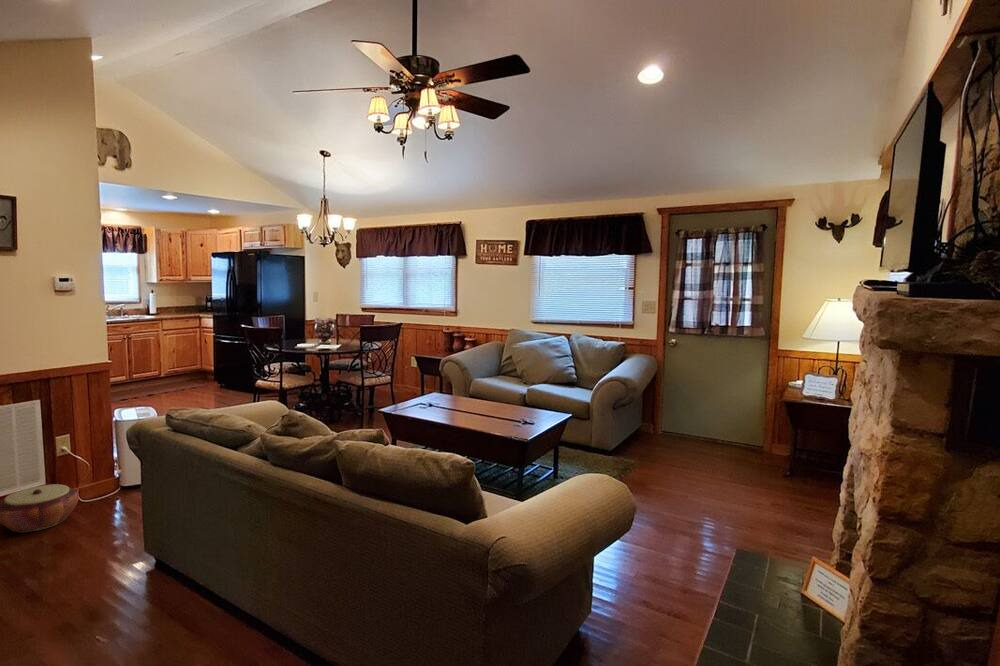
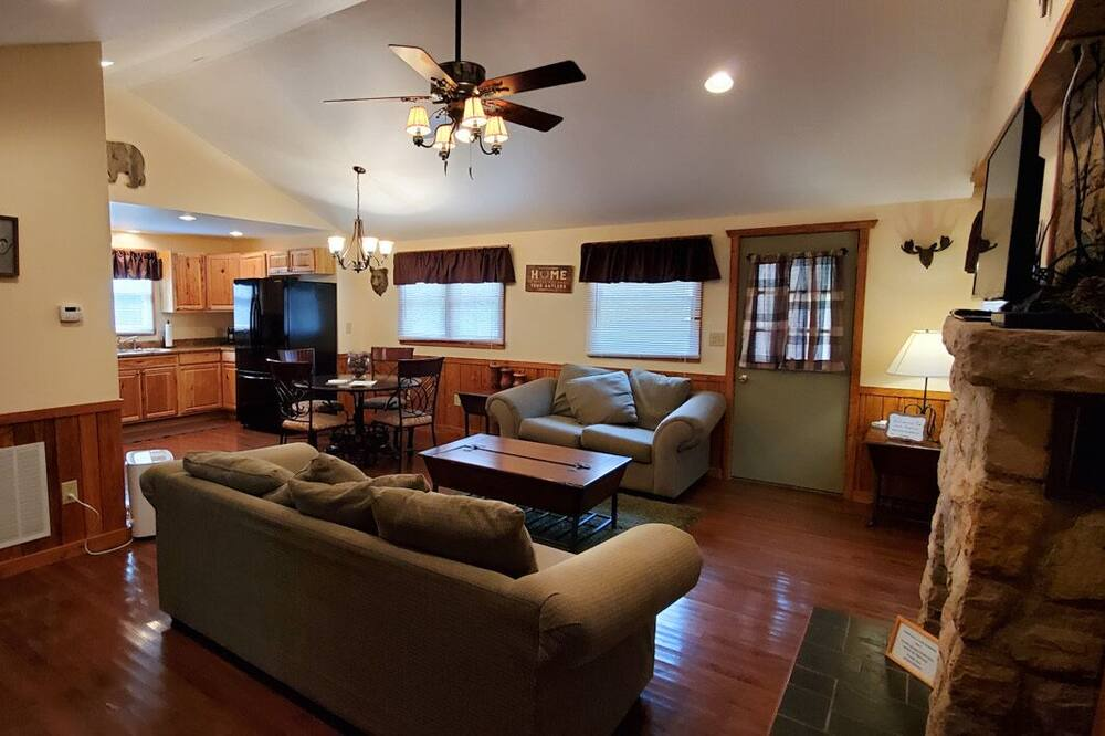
- woven basket (38, 506)
